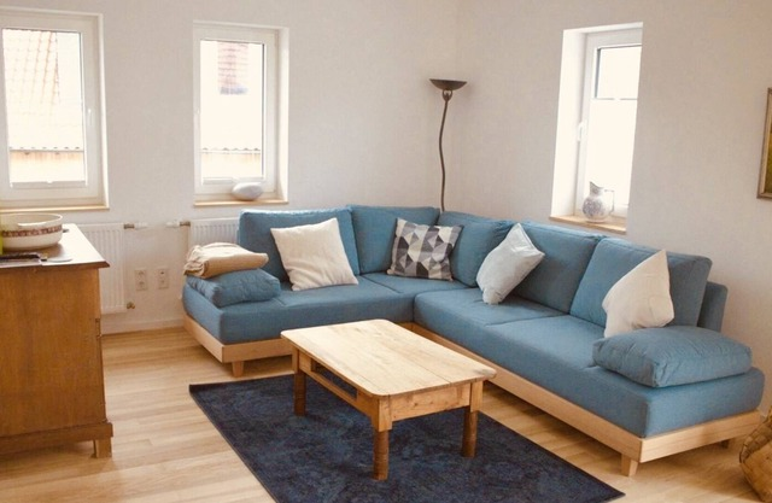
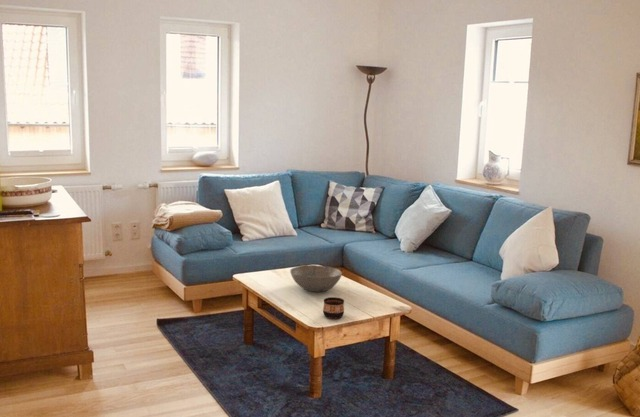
+ cup (334, 308)
+ bowl (315, 279)
